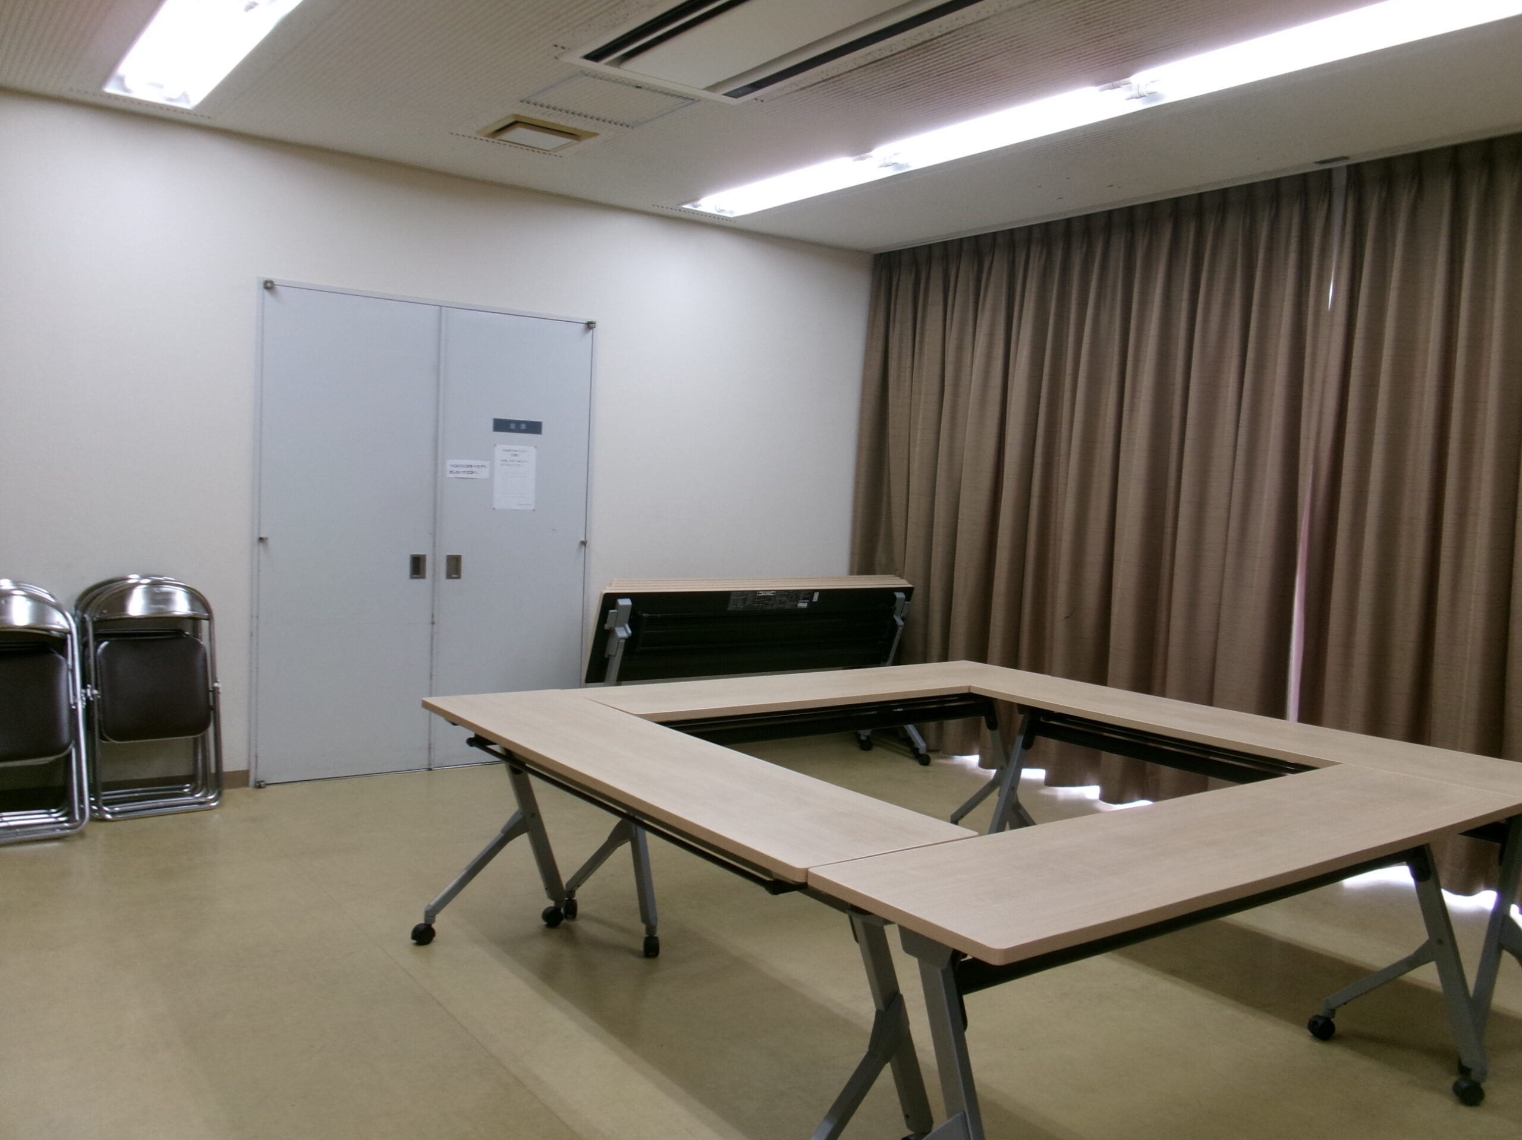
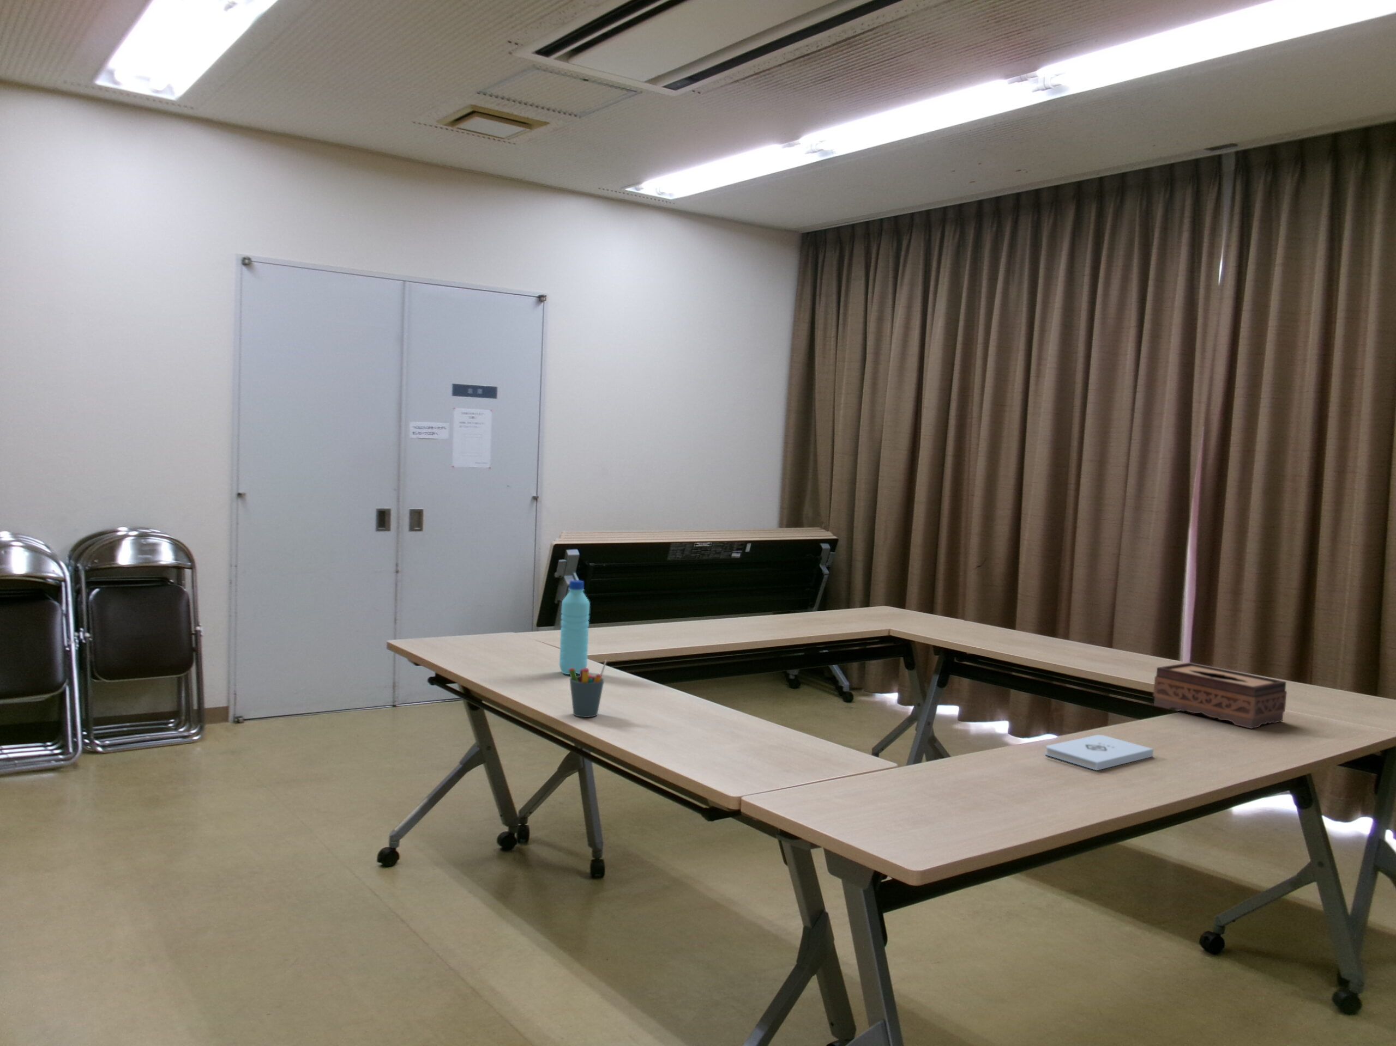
+ pen holder (586, 688)
+ water bottle (575, 626)
+ tissue box (1218, 693)
+ notepad (1098, 752)
